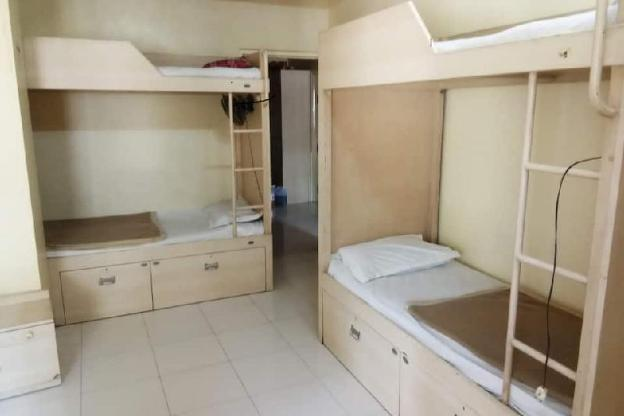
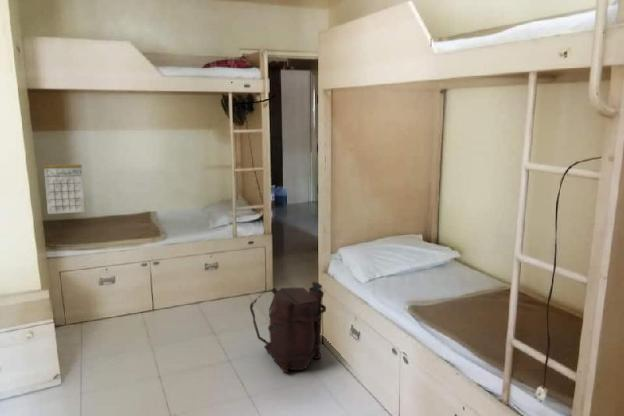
+ calendar (64, 183)
+ backpack (292, 323)
